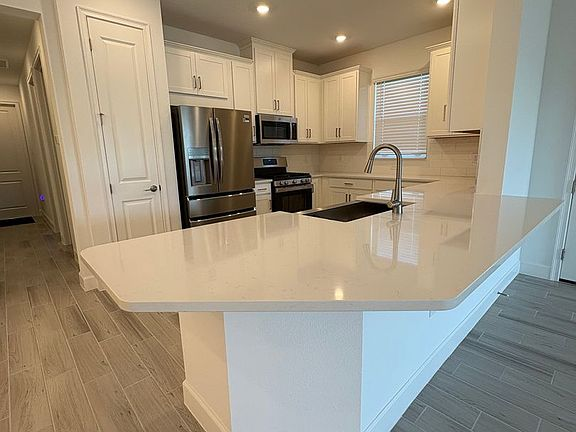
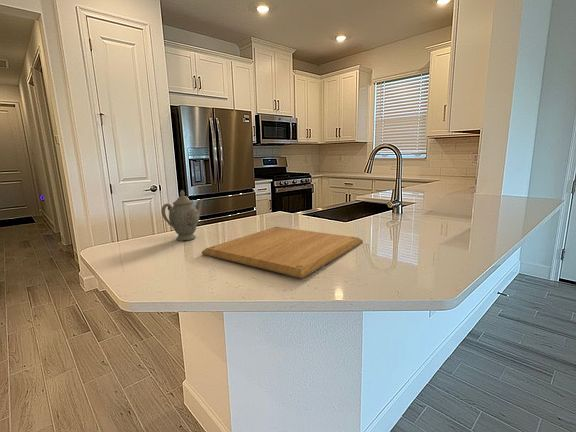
+ chopping board (285, 245)
+ chinaware (184, 214)
